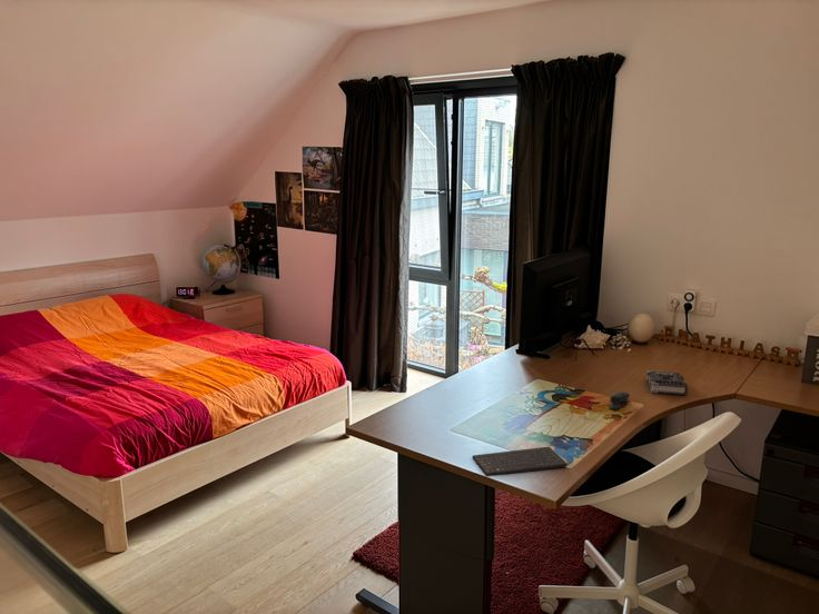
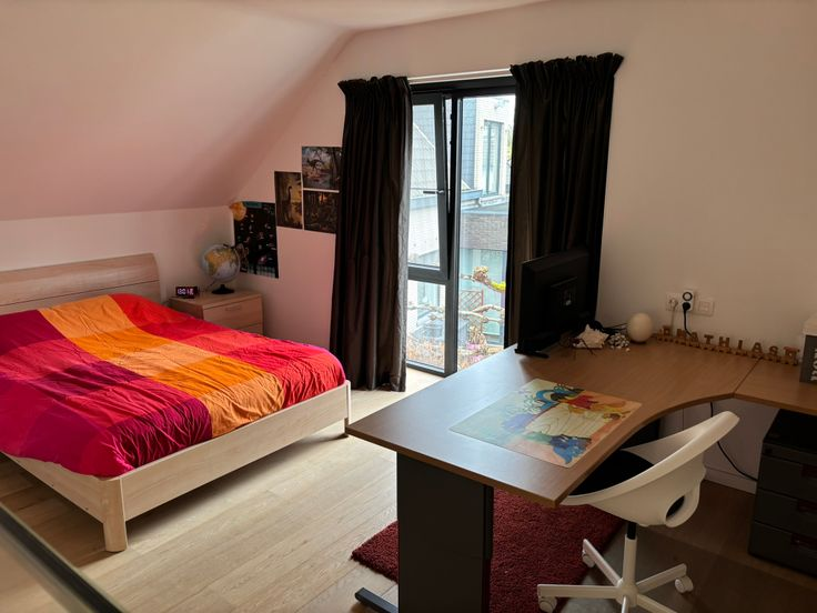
- keyboard (519, 460)
- book (667, 380)
- stapler (619, 397)
